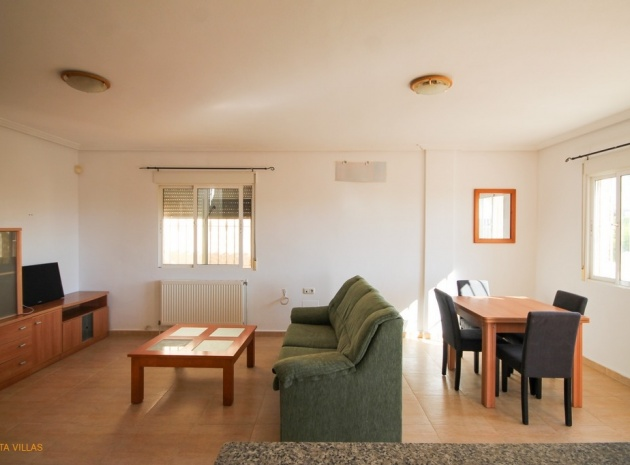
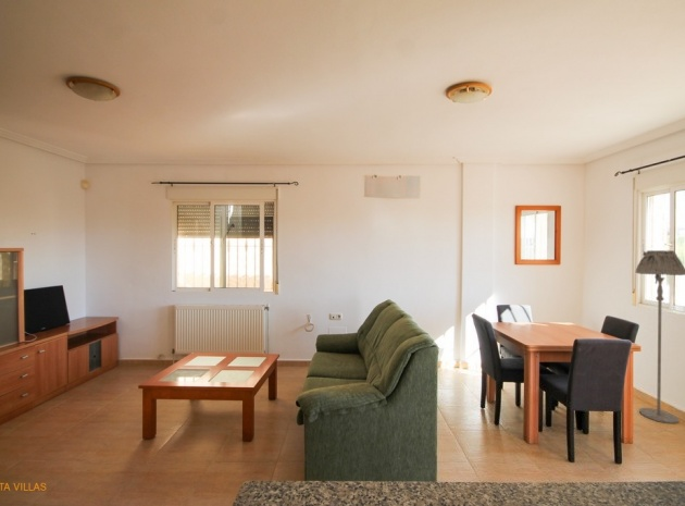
+ floor lamp (659, 333)
